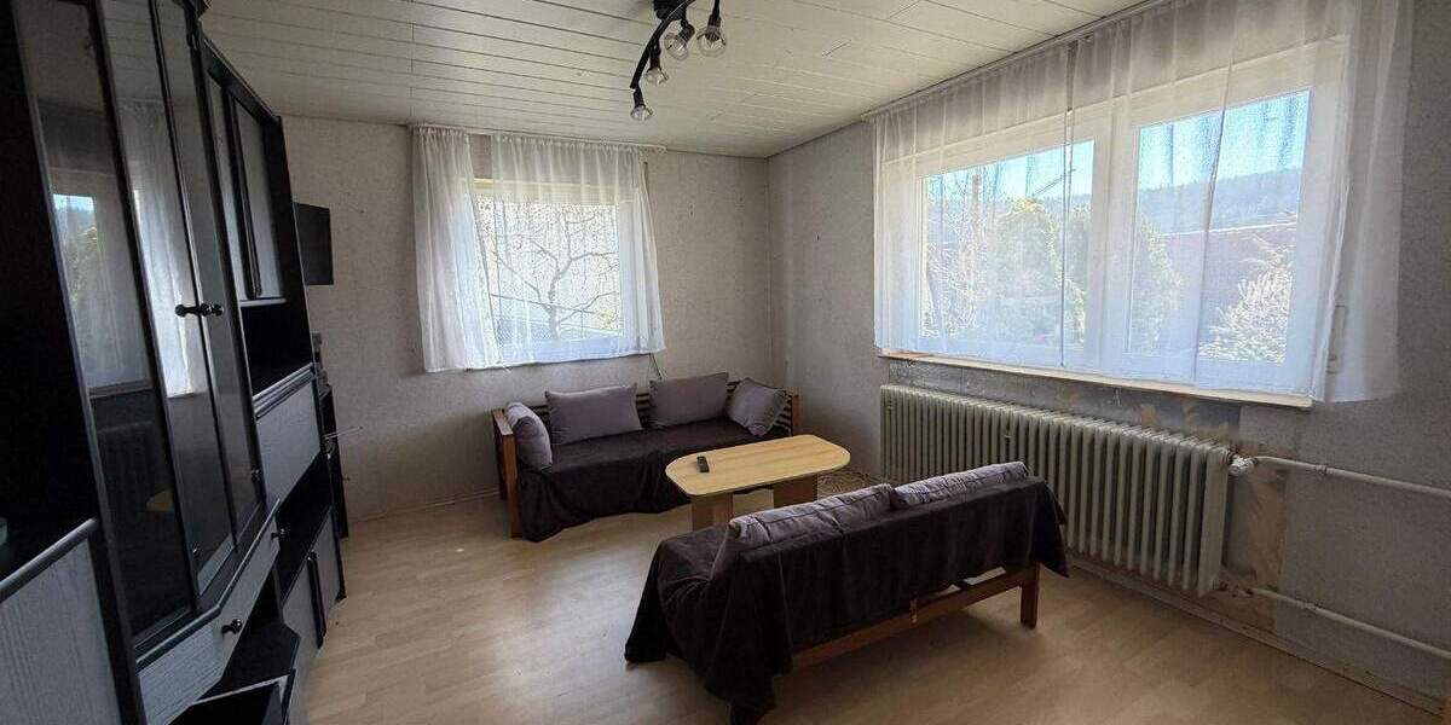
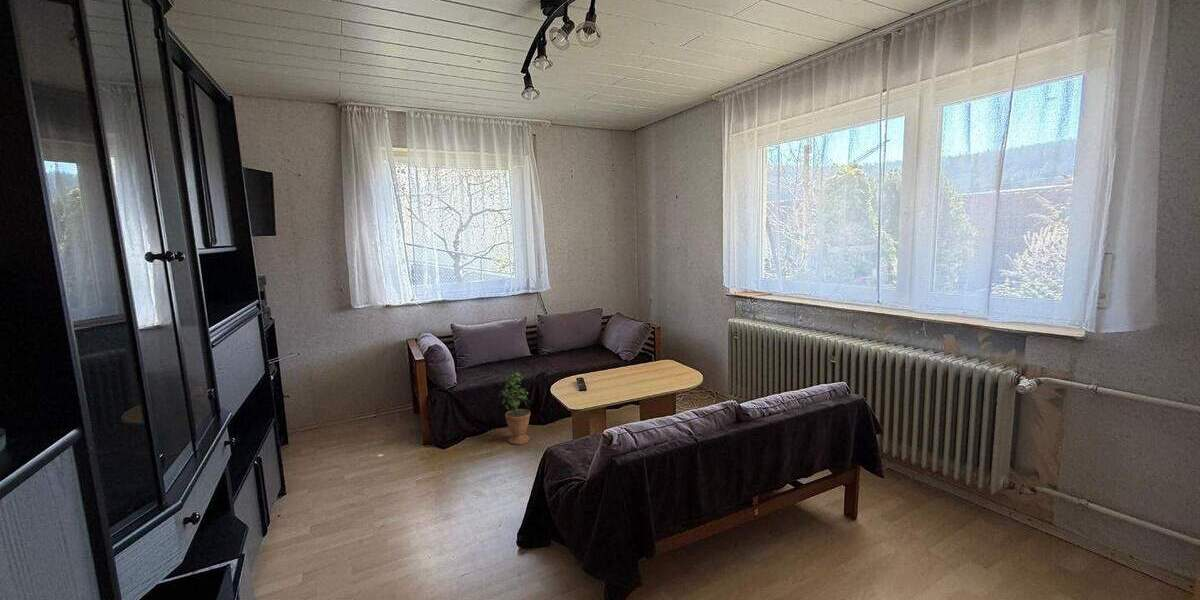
+ potted plant (514, 405)
